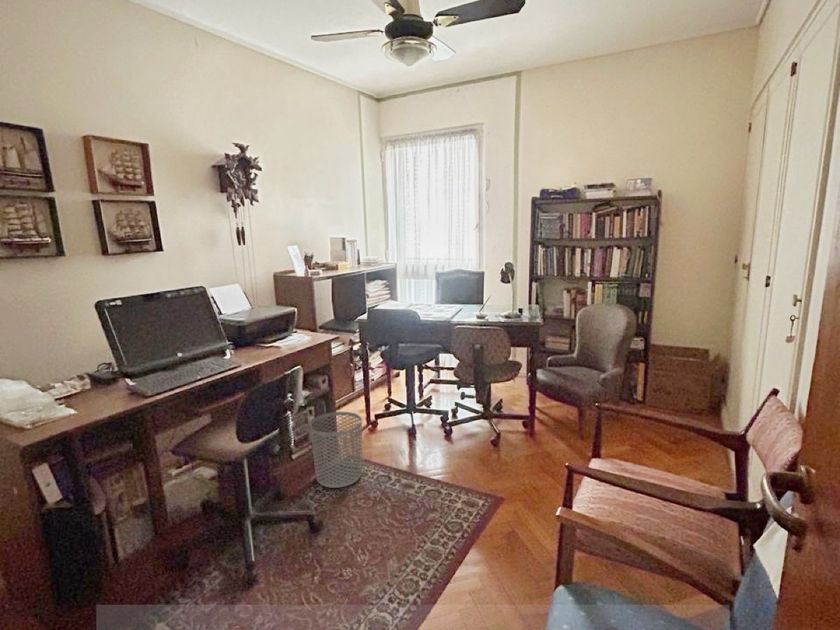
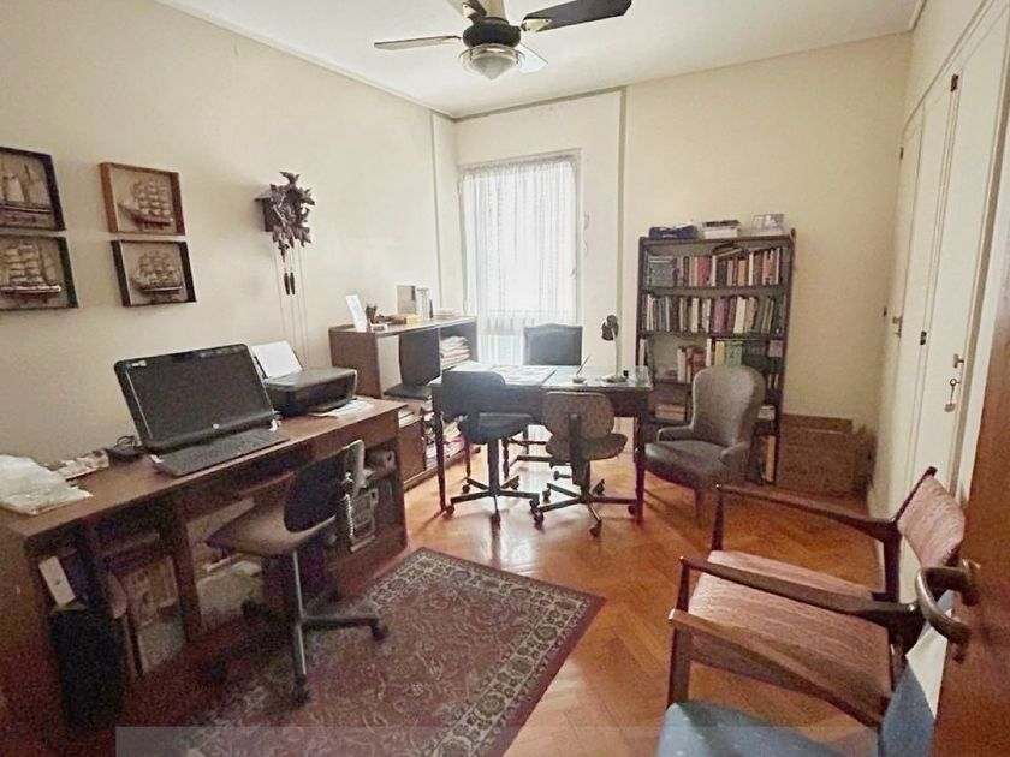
- waste bin (338, 449)
